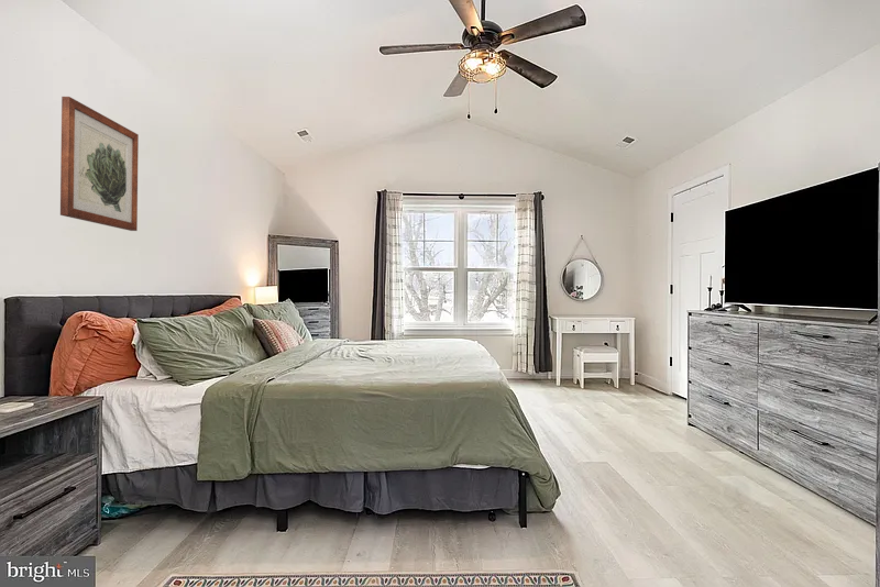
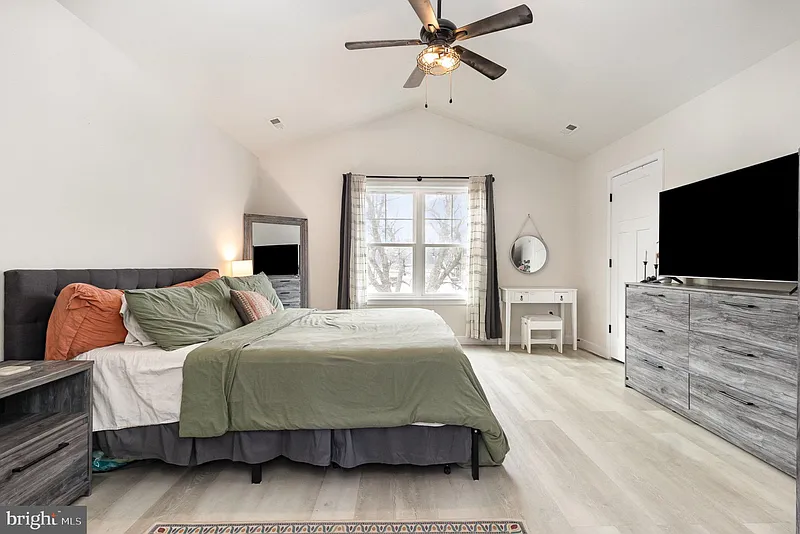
- wall art (102, 170)
